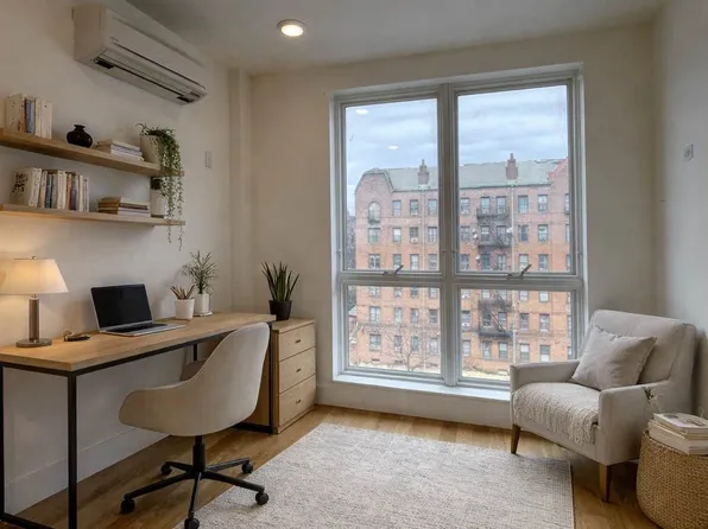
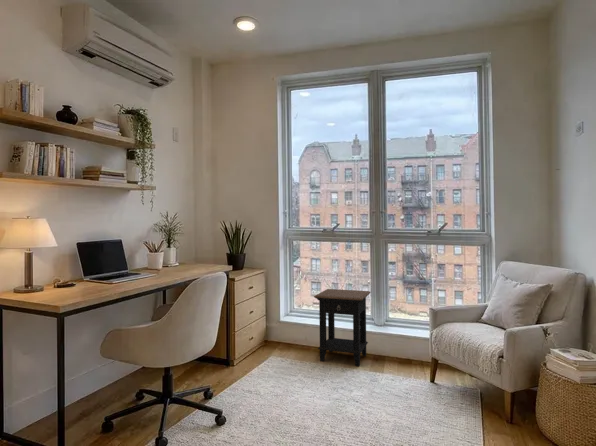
+ side table (334, 327)
